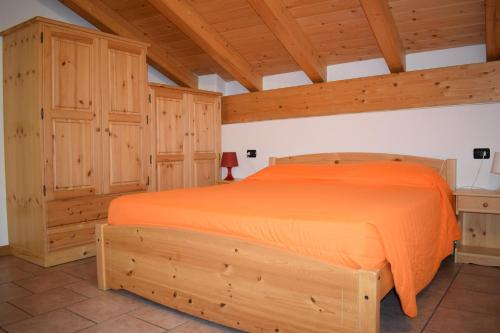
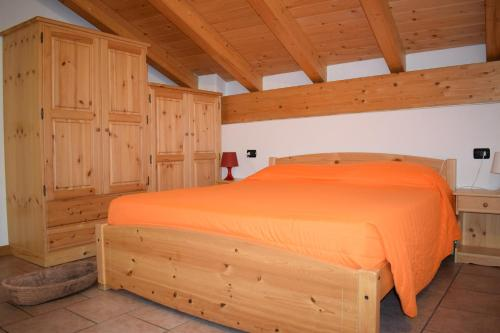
+ basket (55, 282)
